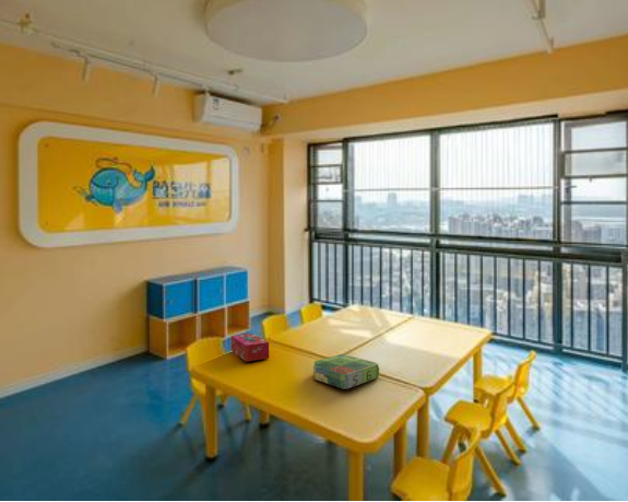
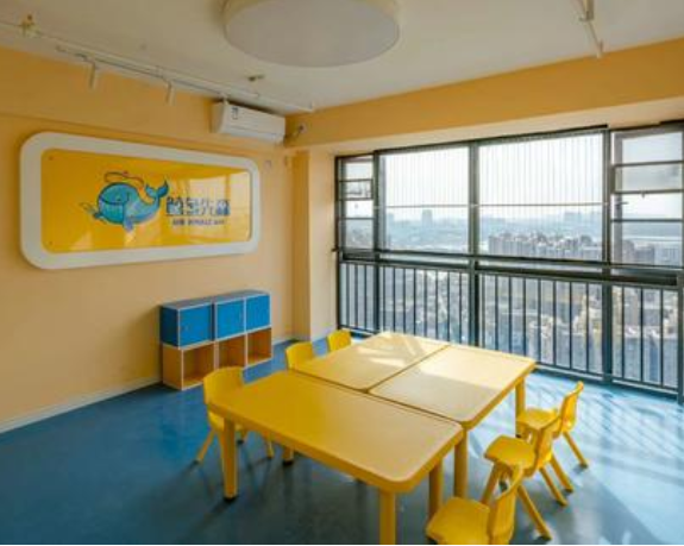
- board game (343, 370)
- tissue box (249, 346)
